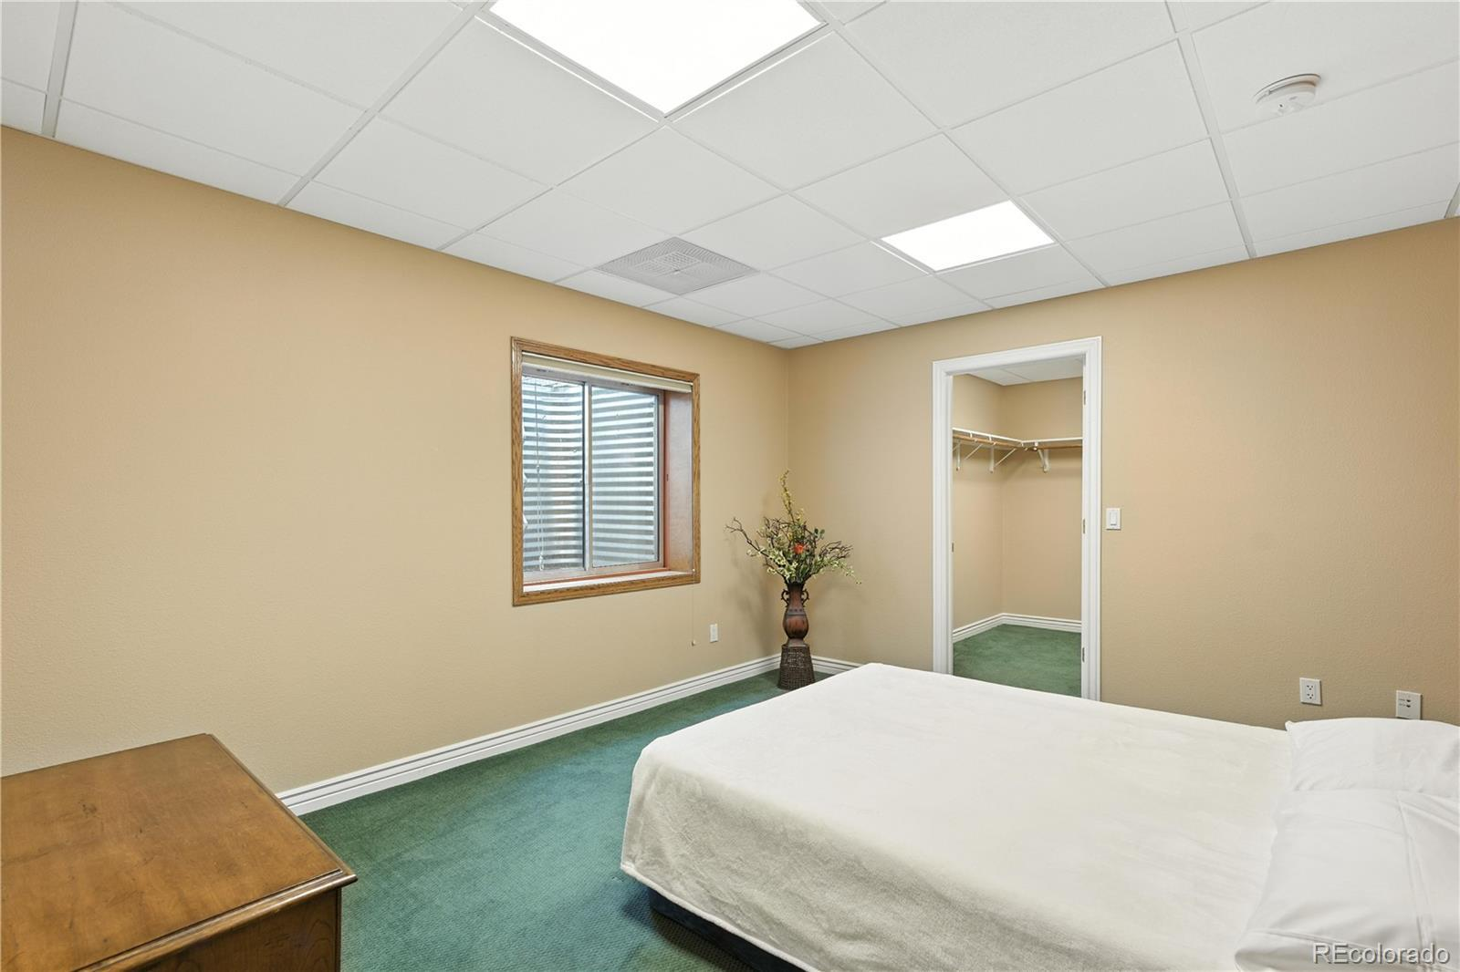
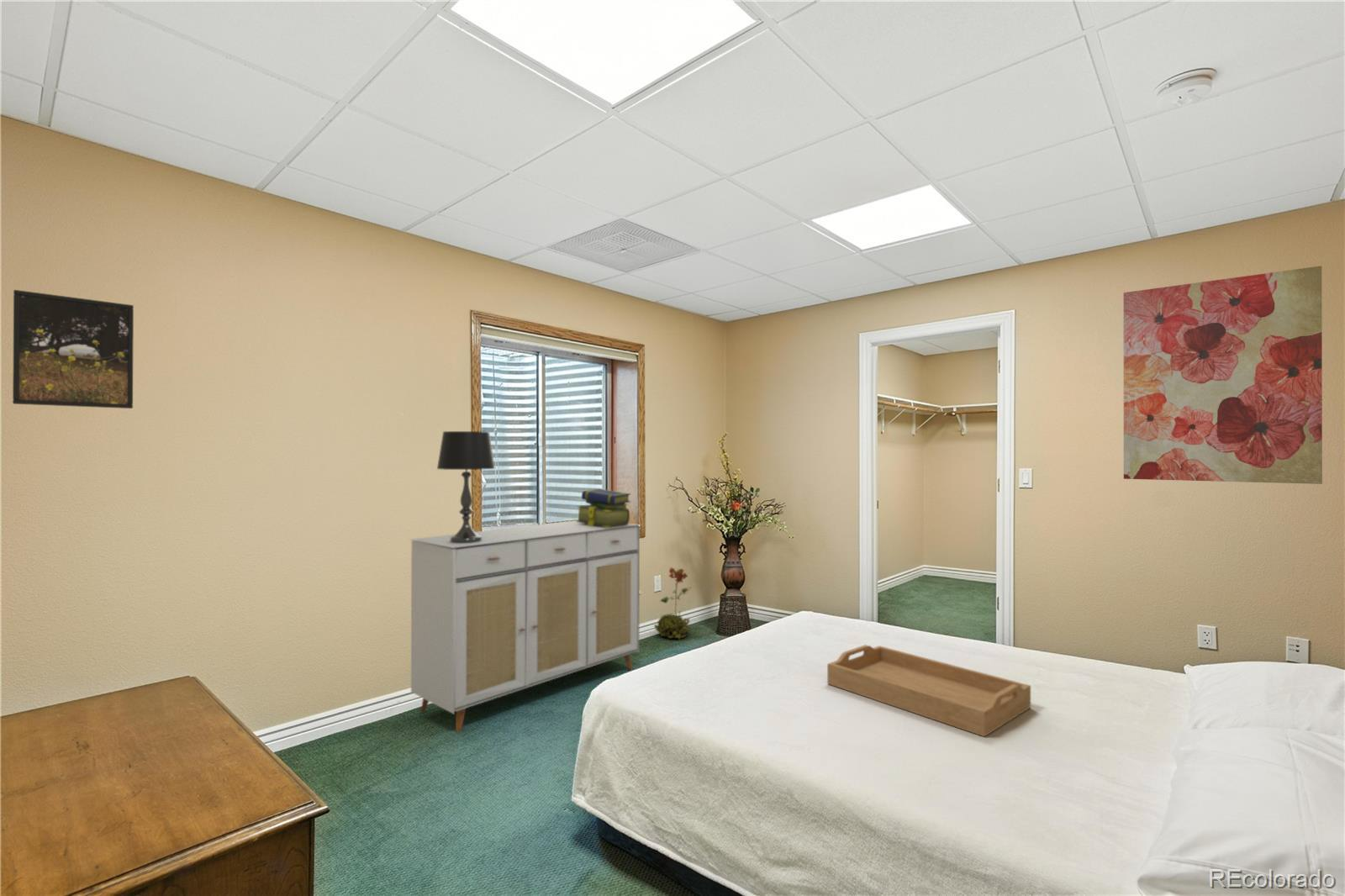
+ serving tray (924, 681)
+ decorative plant (672, 599)
+ stack of books (605, 507)
+ wall art (1215, 381)
+ sideboard (535, 609)
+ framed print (76, 352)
+ table lamp (466, 486)
